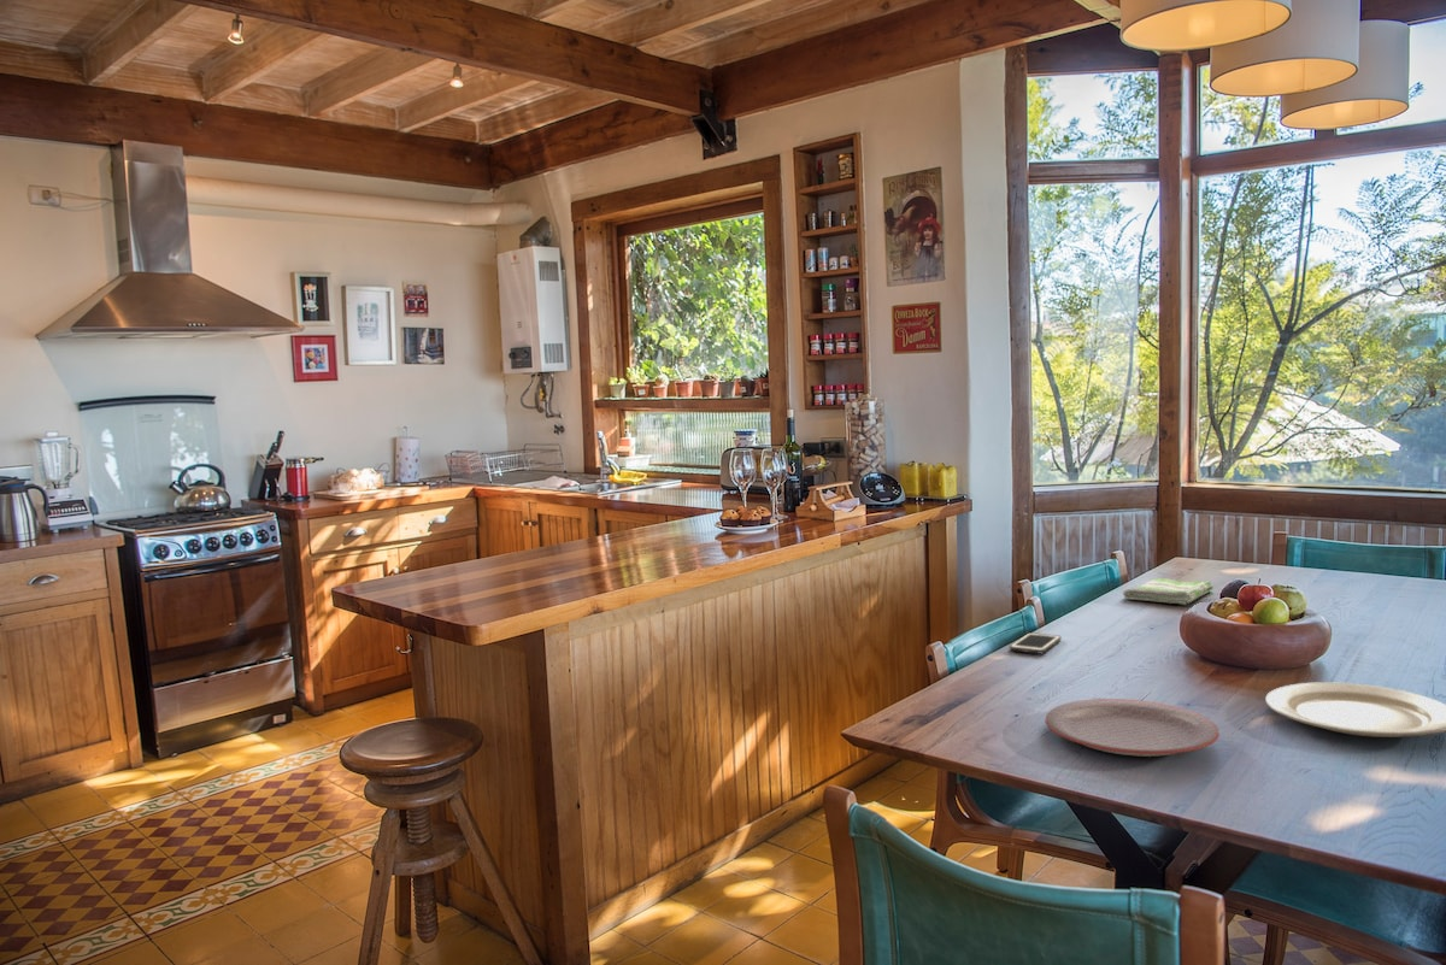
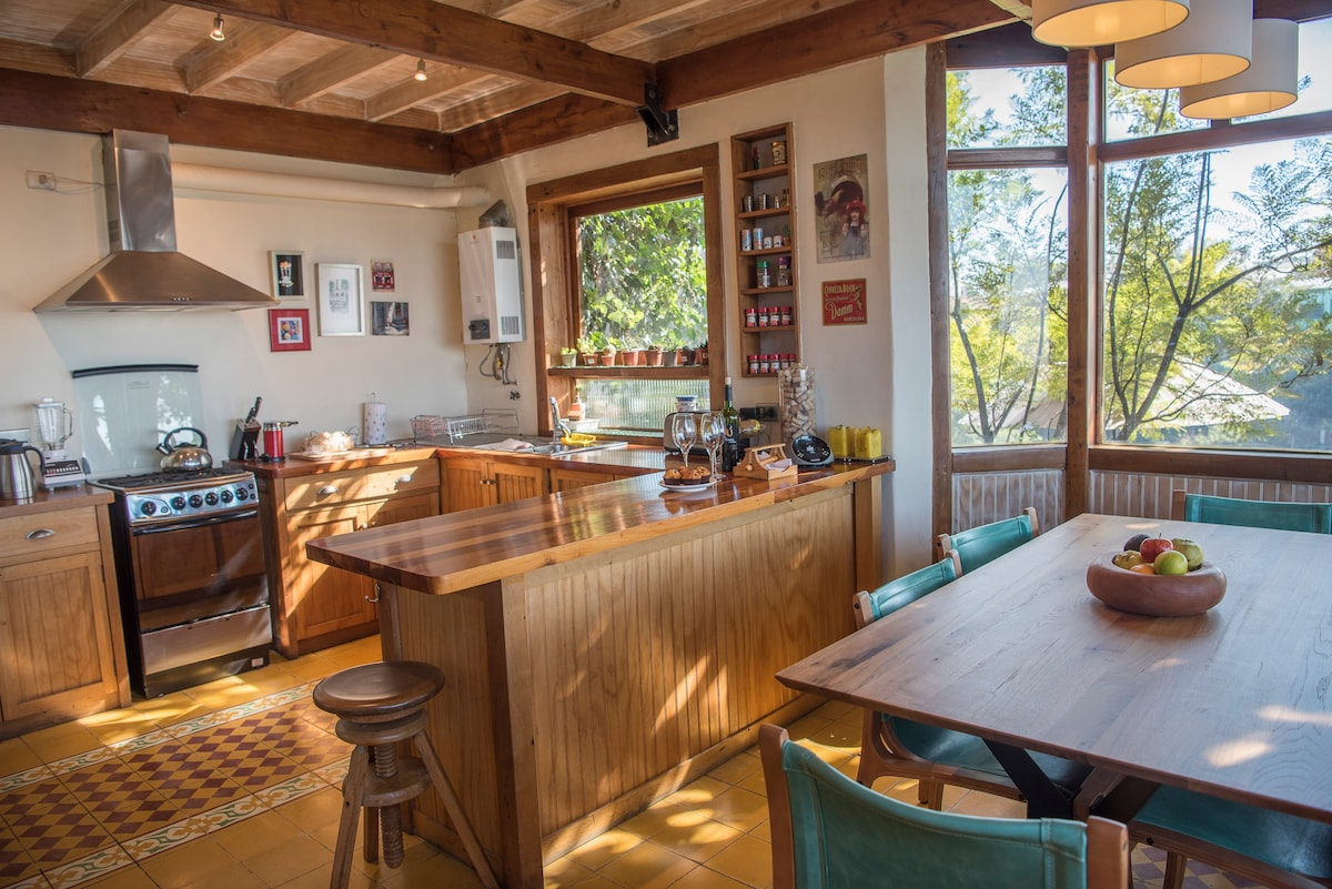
- plate (1129, 729)
- dish towel (1168, 588)
- chinaware (1358, 712)
- cell phone (1035, 642)
